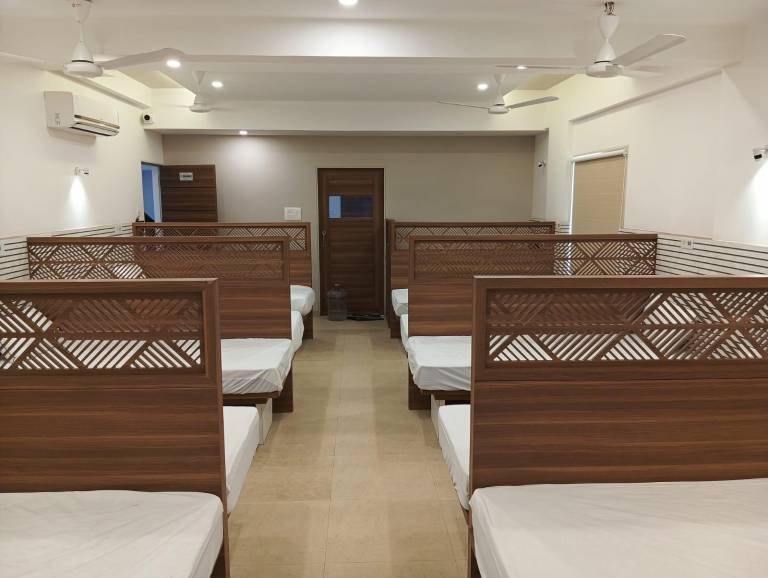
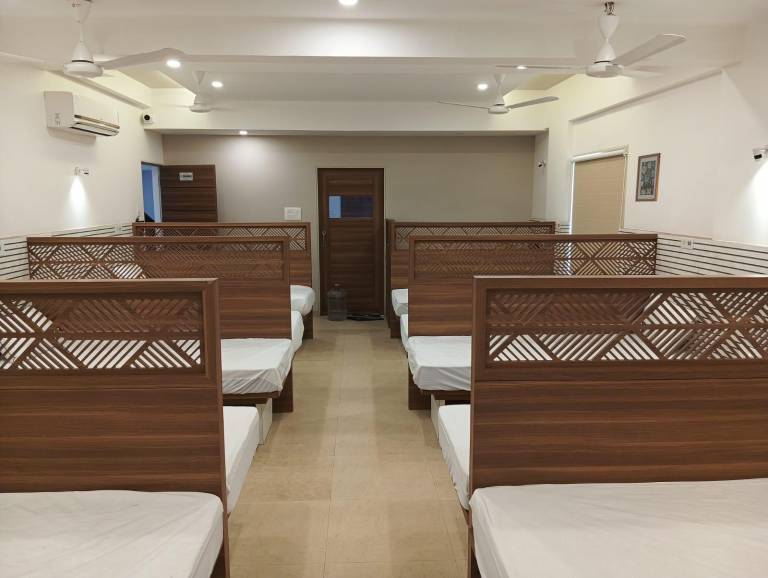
+ wall art (647, 178)
